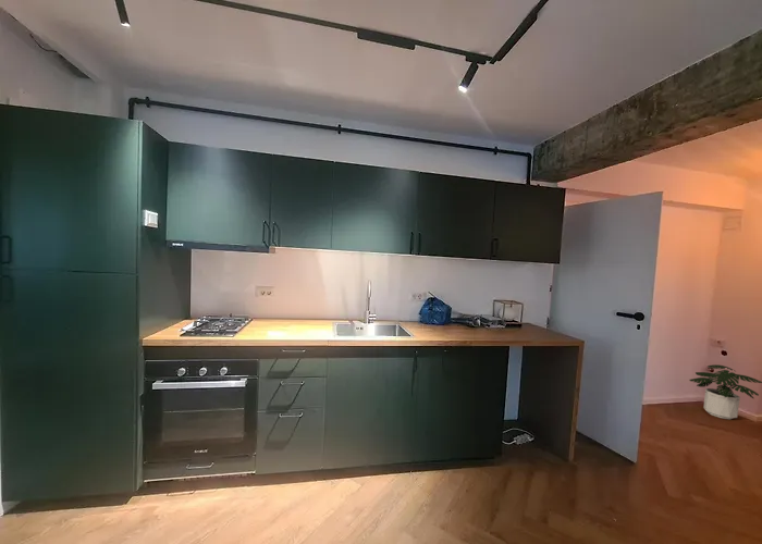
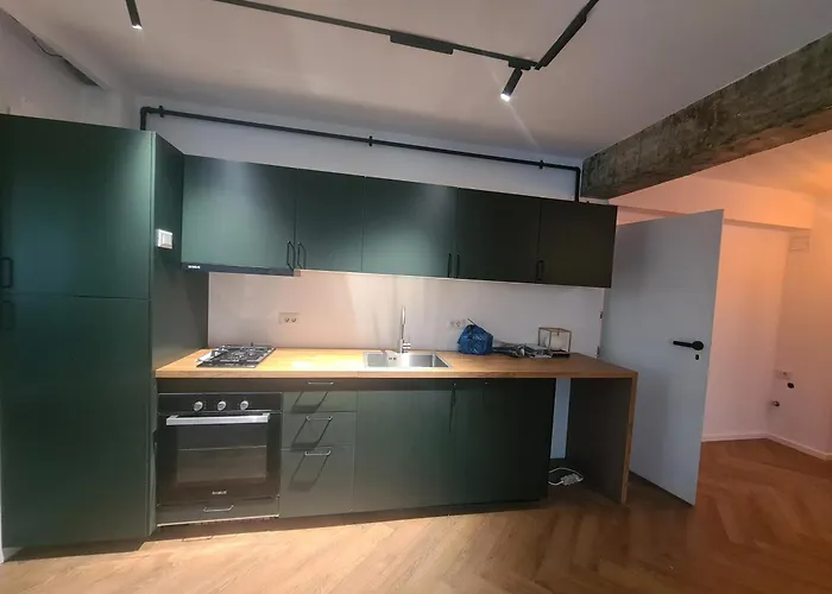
- potted plant (723, 392)
